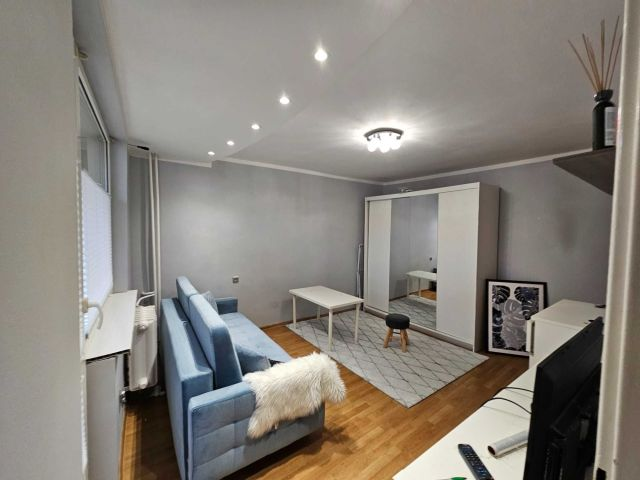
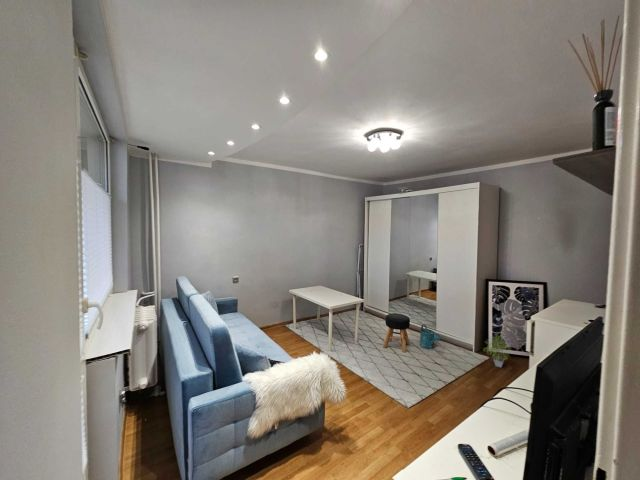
+ watering can (429, 338)
+ potted plant (496, 350)
